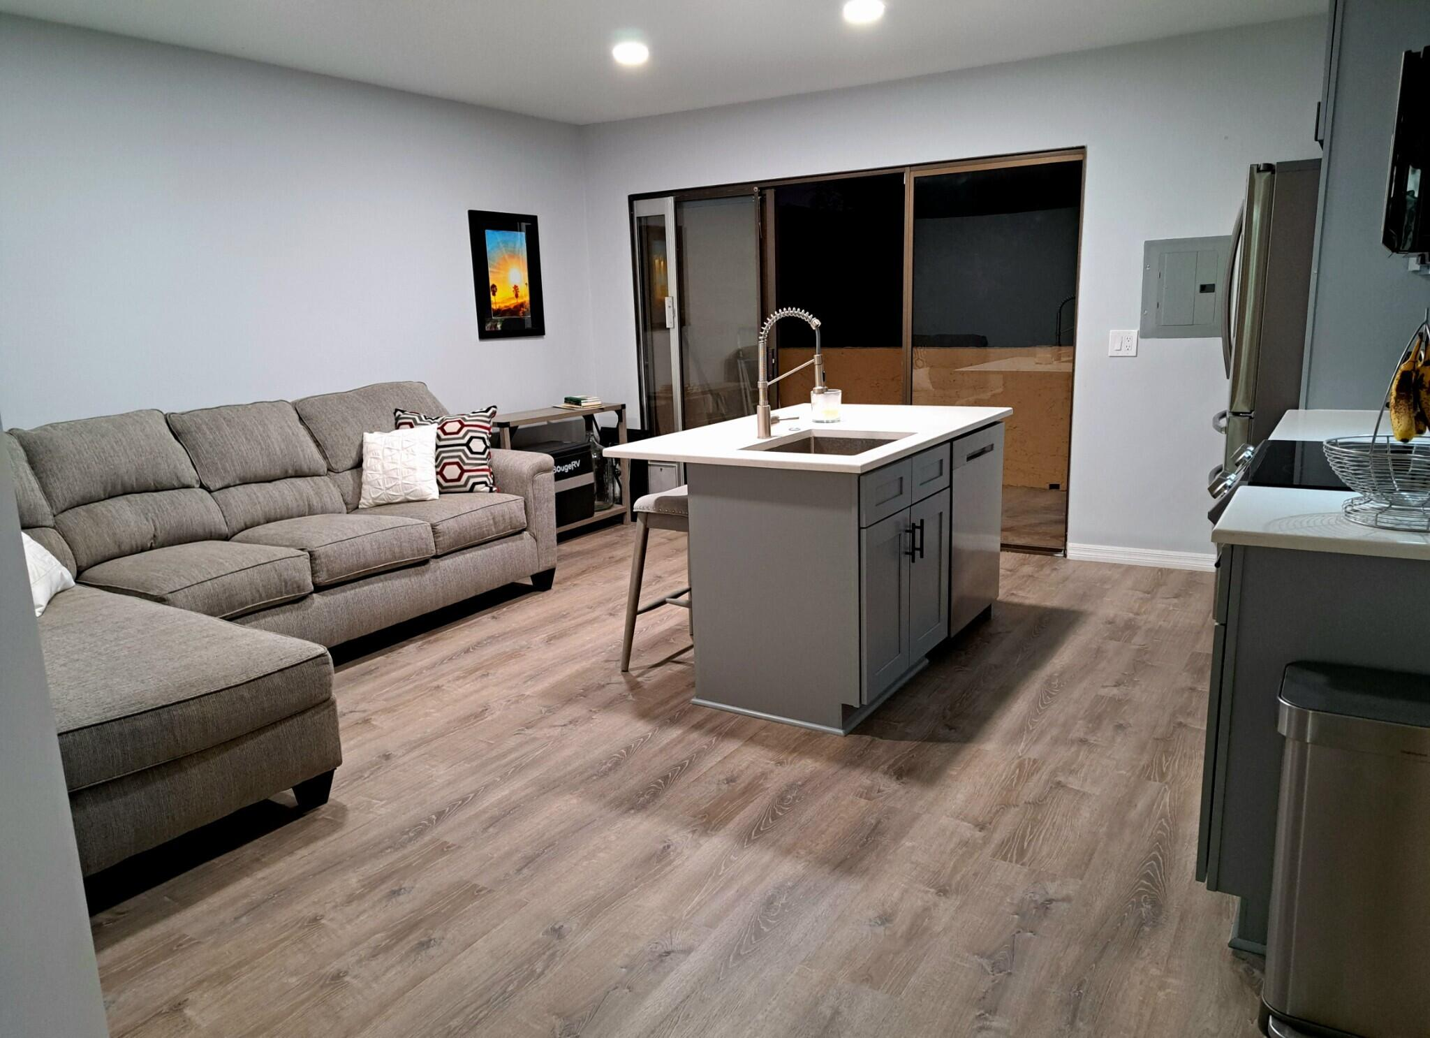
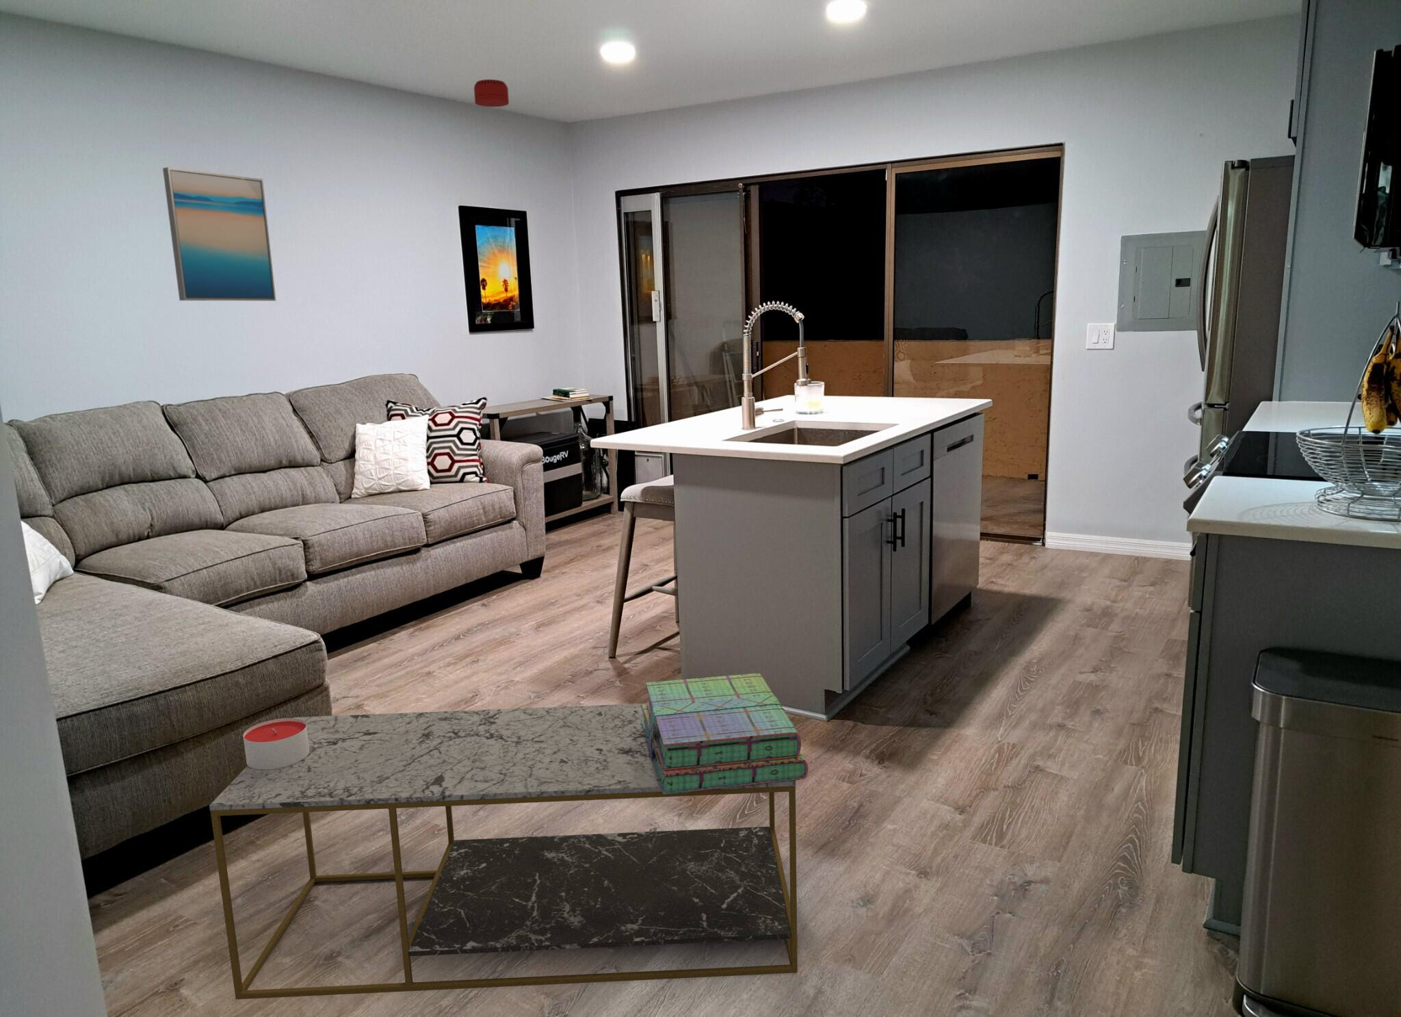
+ coffee table (526, 838)
+ stack of books (718, 725)
+ wall art (222, 237)
+ candle (276, 741)
+ smoke detector (492, 92)
